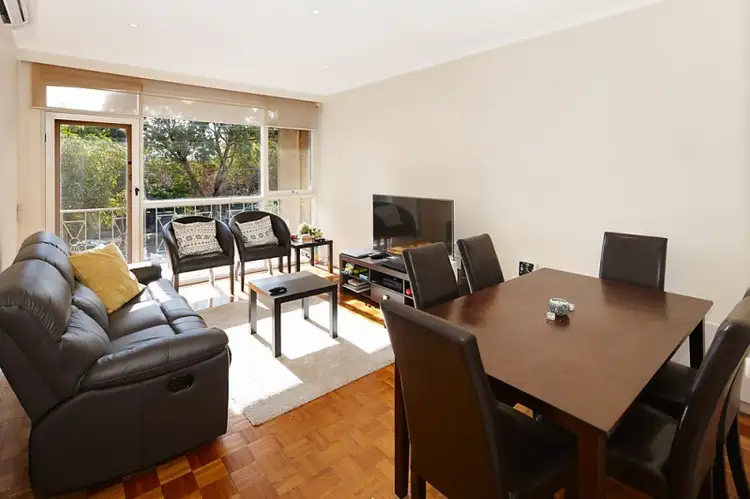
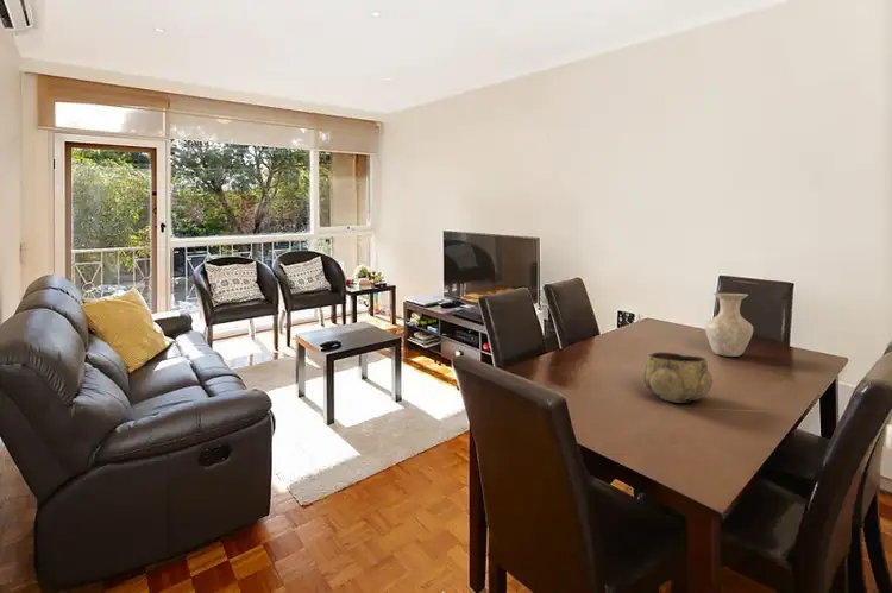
+ vase (728, 324)
+ decorative bowl (676, 377)
